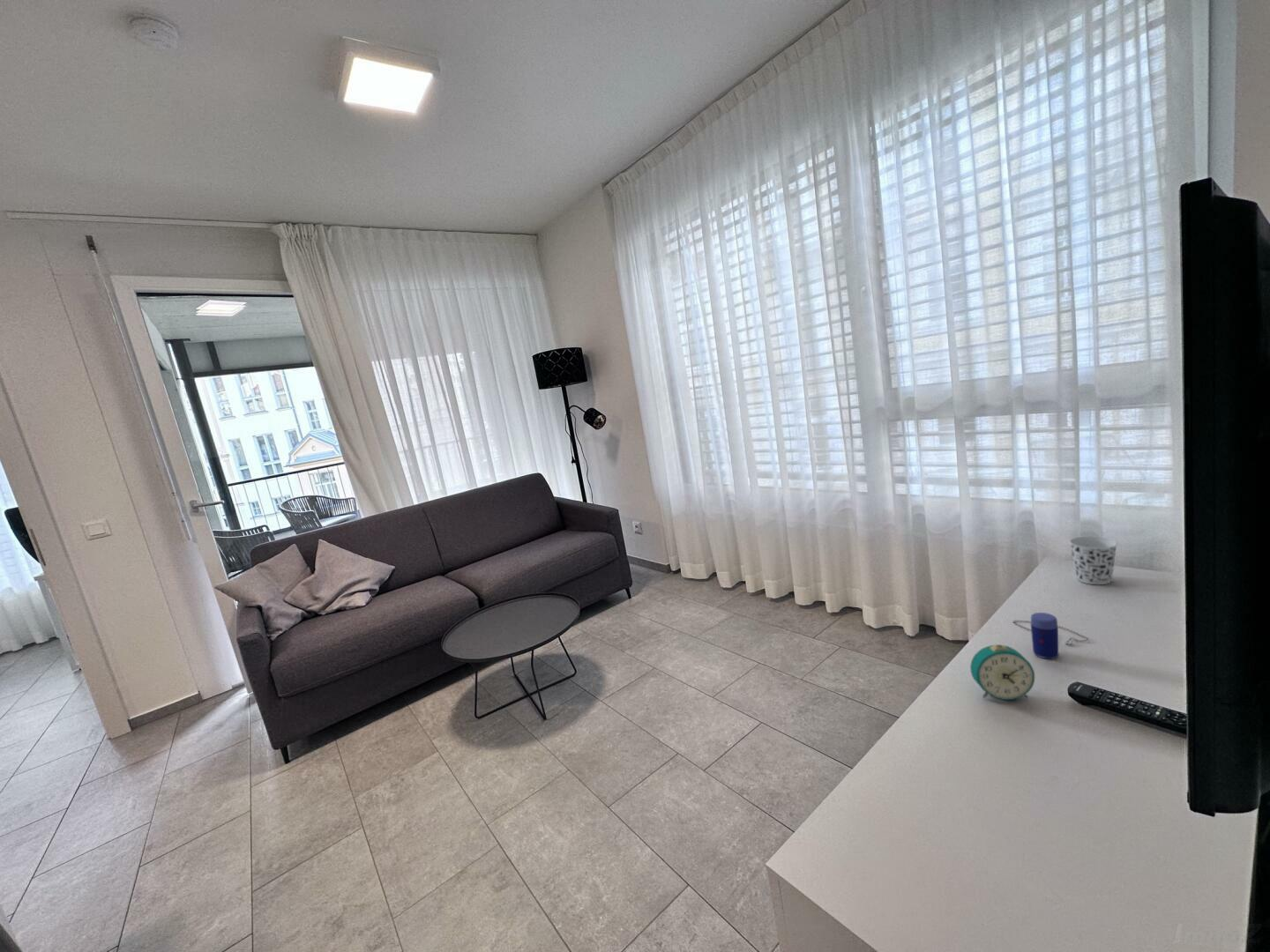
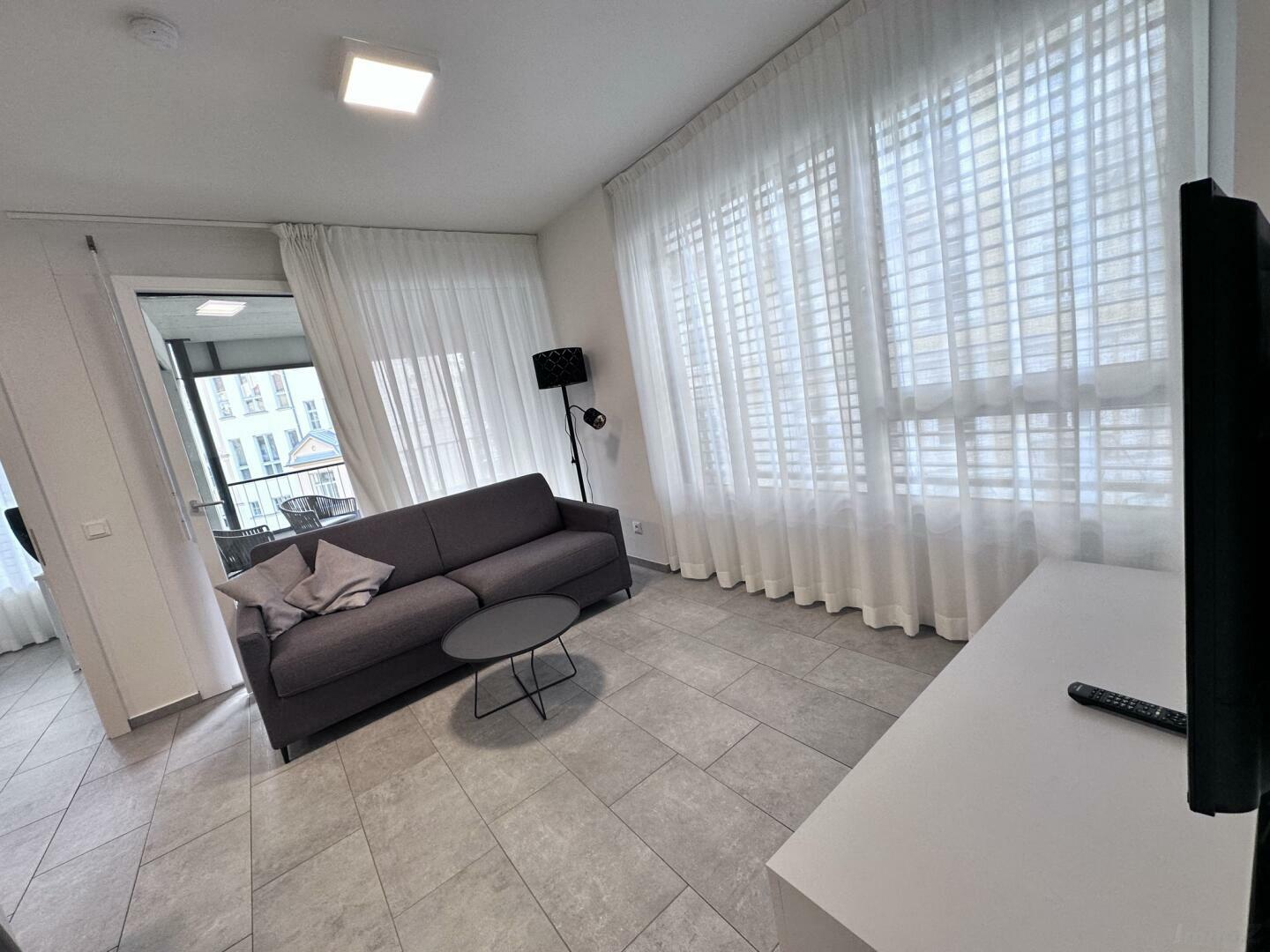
- cup (1093, 561)
- alarm clock (999, 668)
- speaker (1041, 621)
